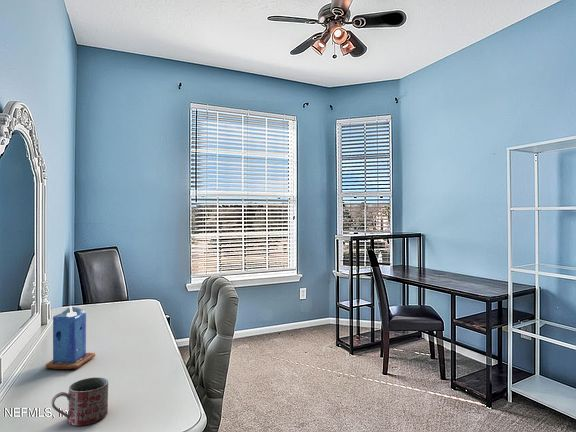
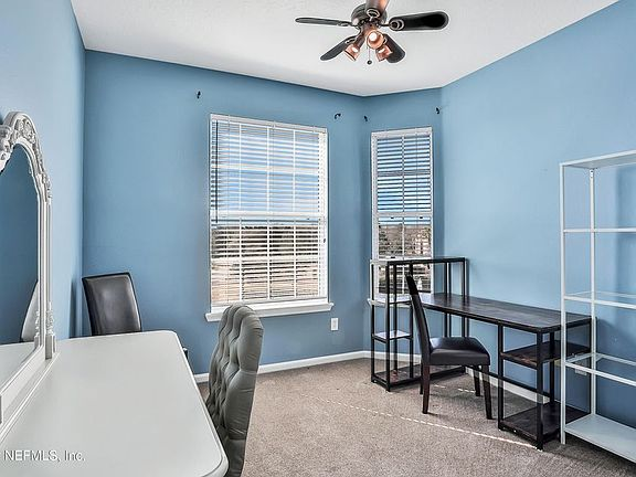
- mug (81, 401)
- candle (71, 333)
